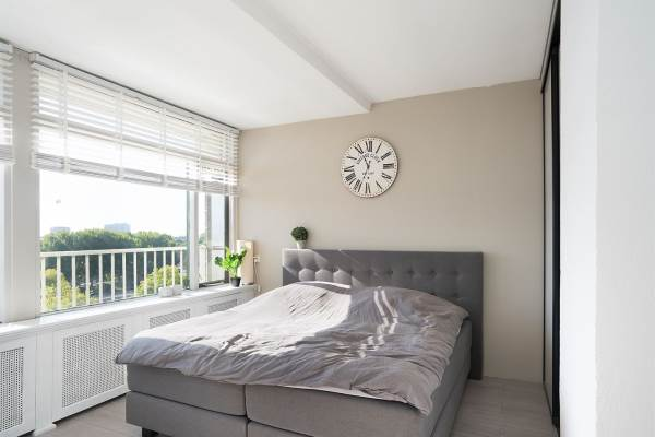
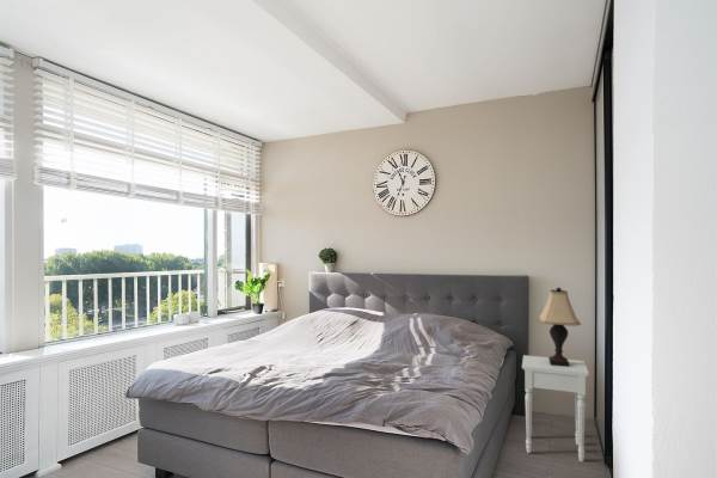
+ nightstand (556, 390)
+ lamp (558, 325)
